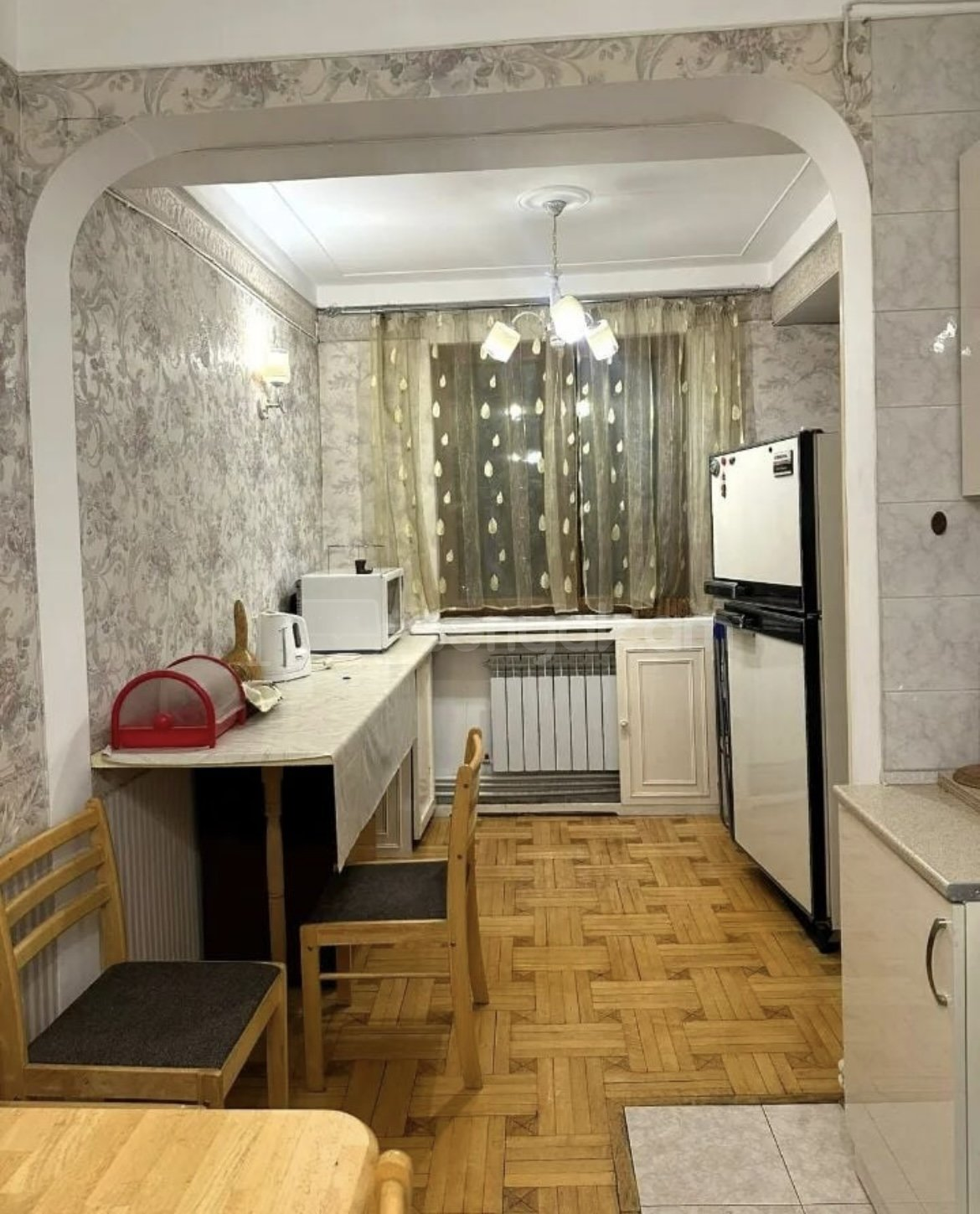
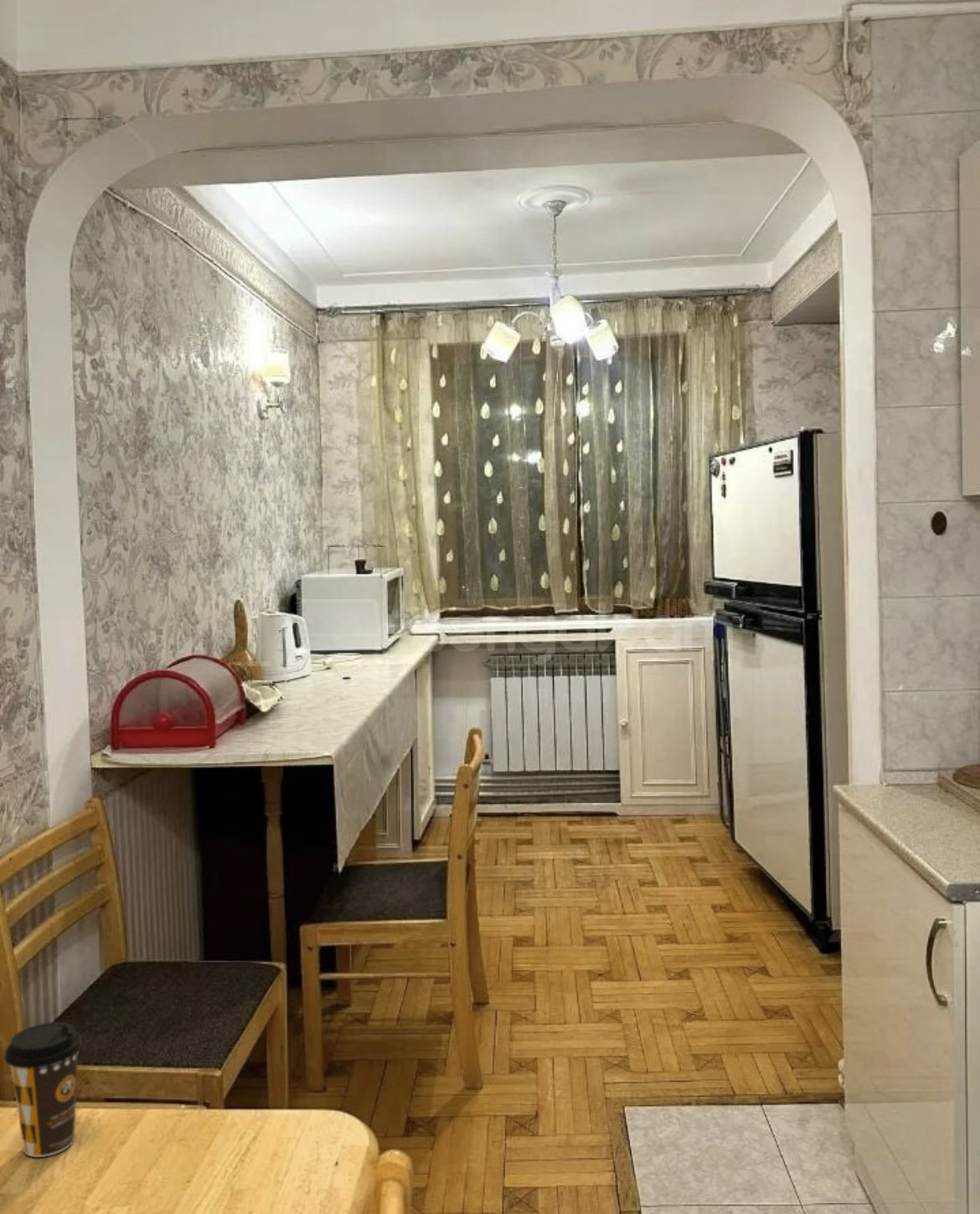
+ coffee cup (45, 1089)
